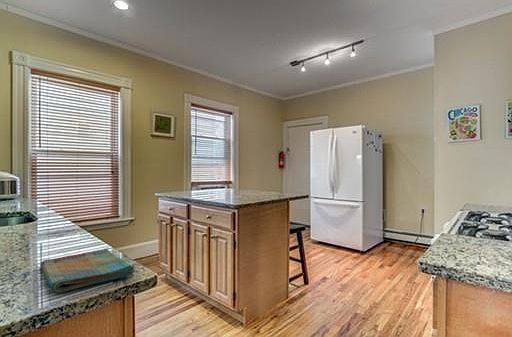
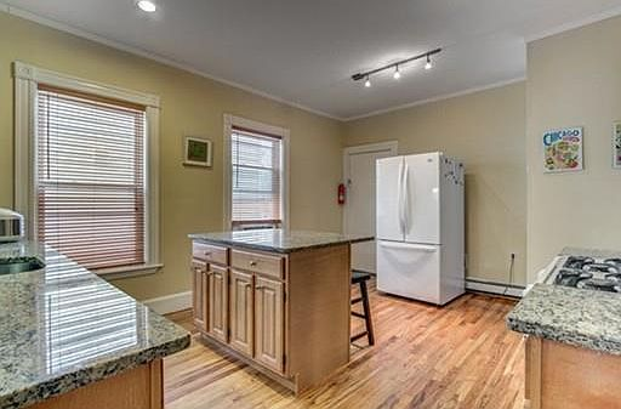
- dish towel (85, 266)
